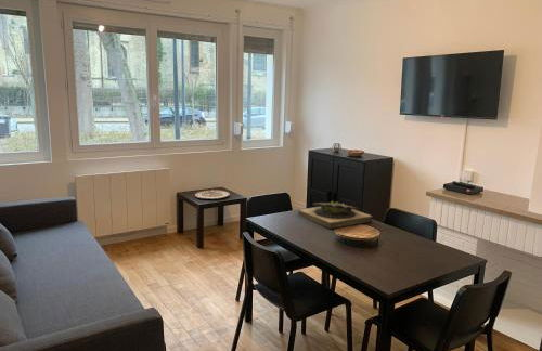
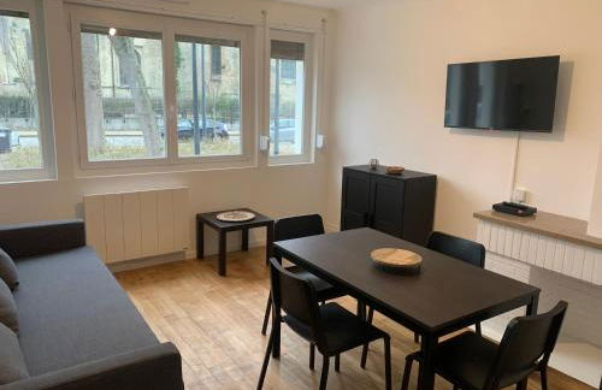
- succulent planter (334, 209)
